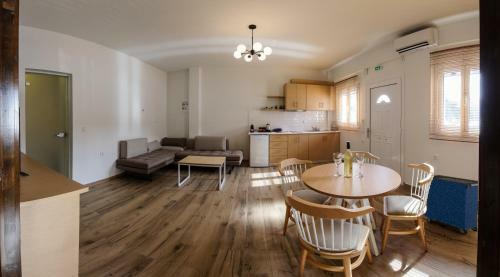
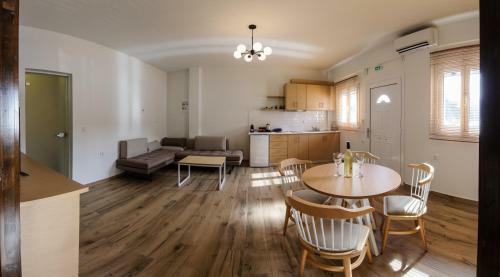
- cabinet (452, 203)
